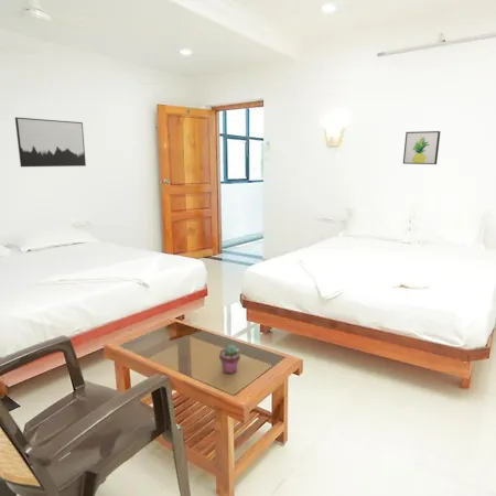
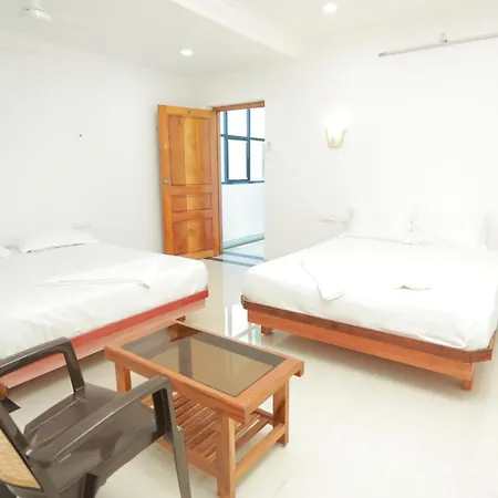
- potted succulent (229, 357)
- wall art (53, 143)
- wall art (421, 148)
